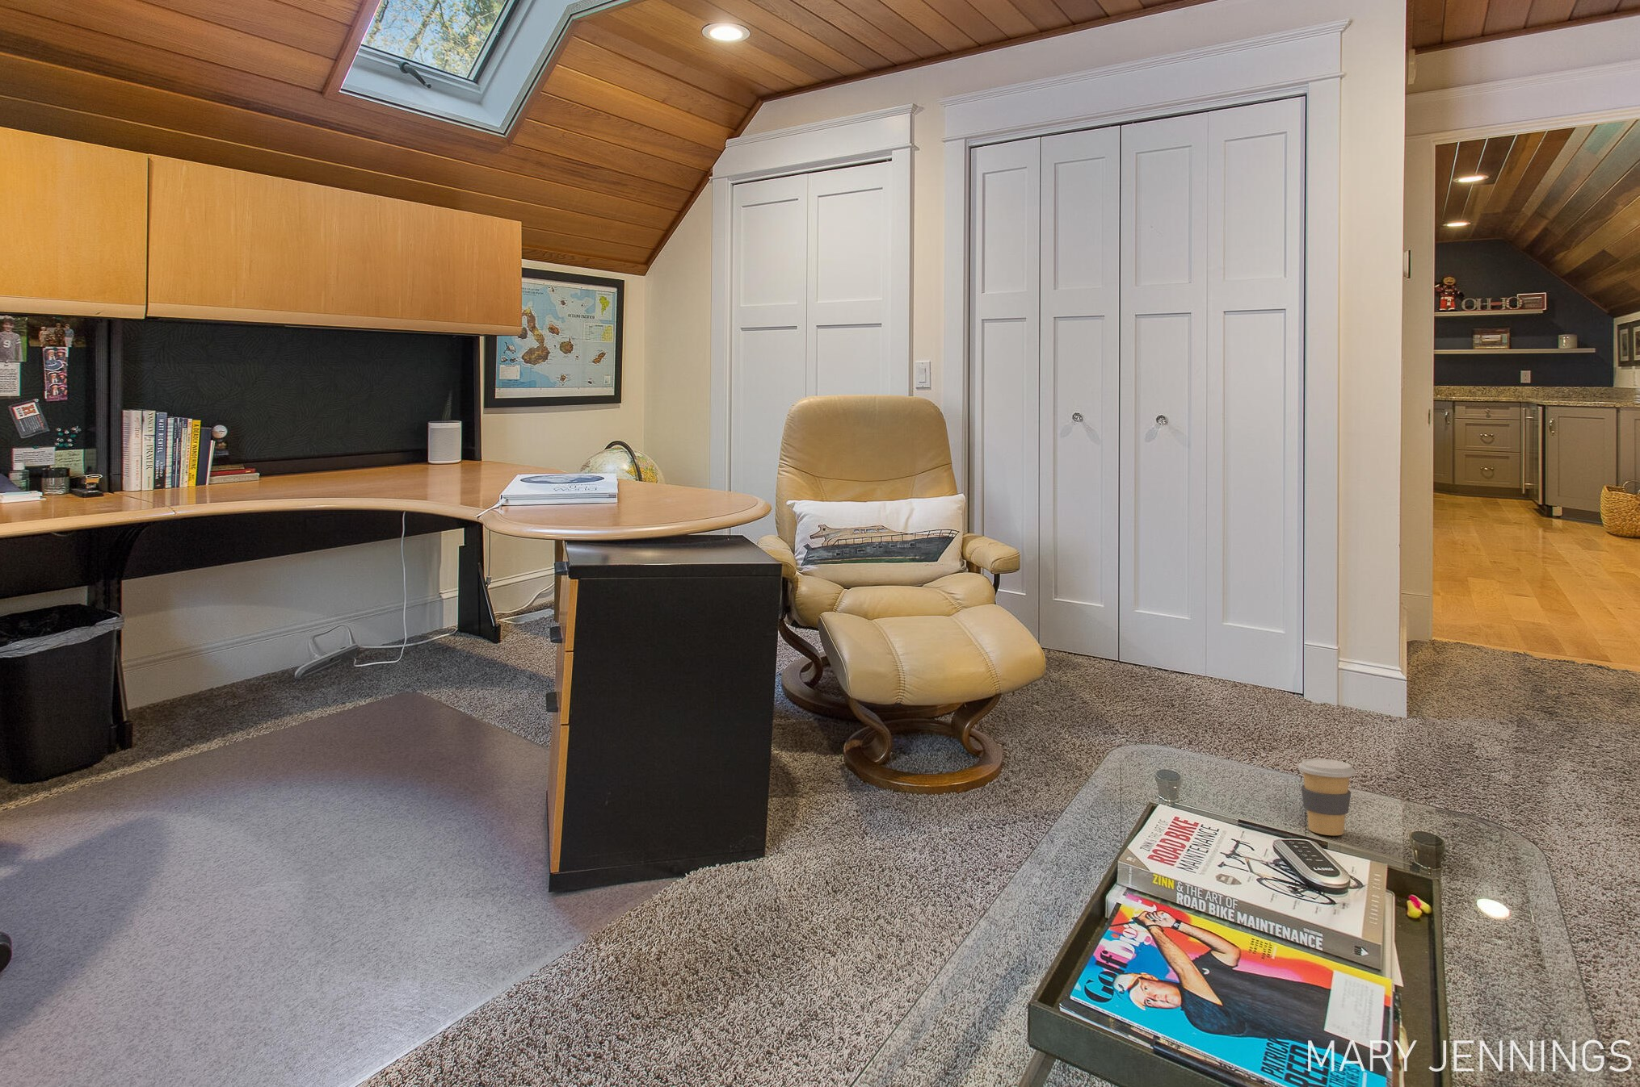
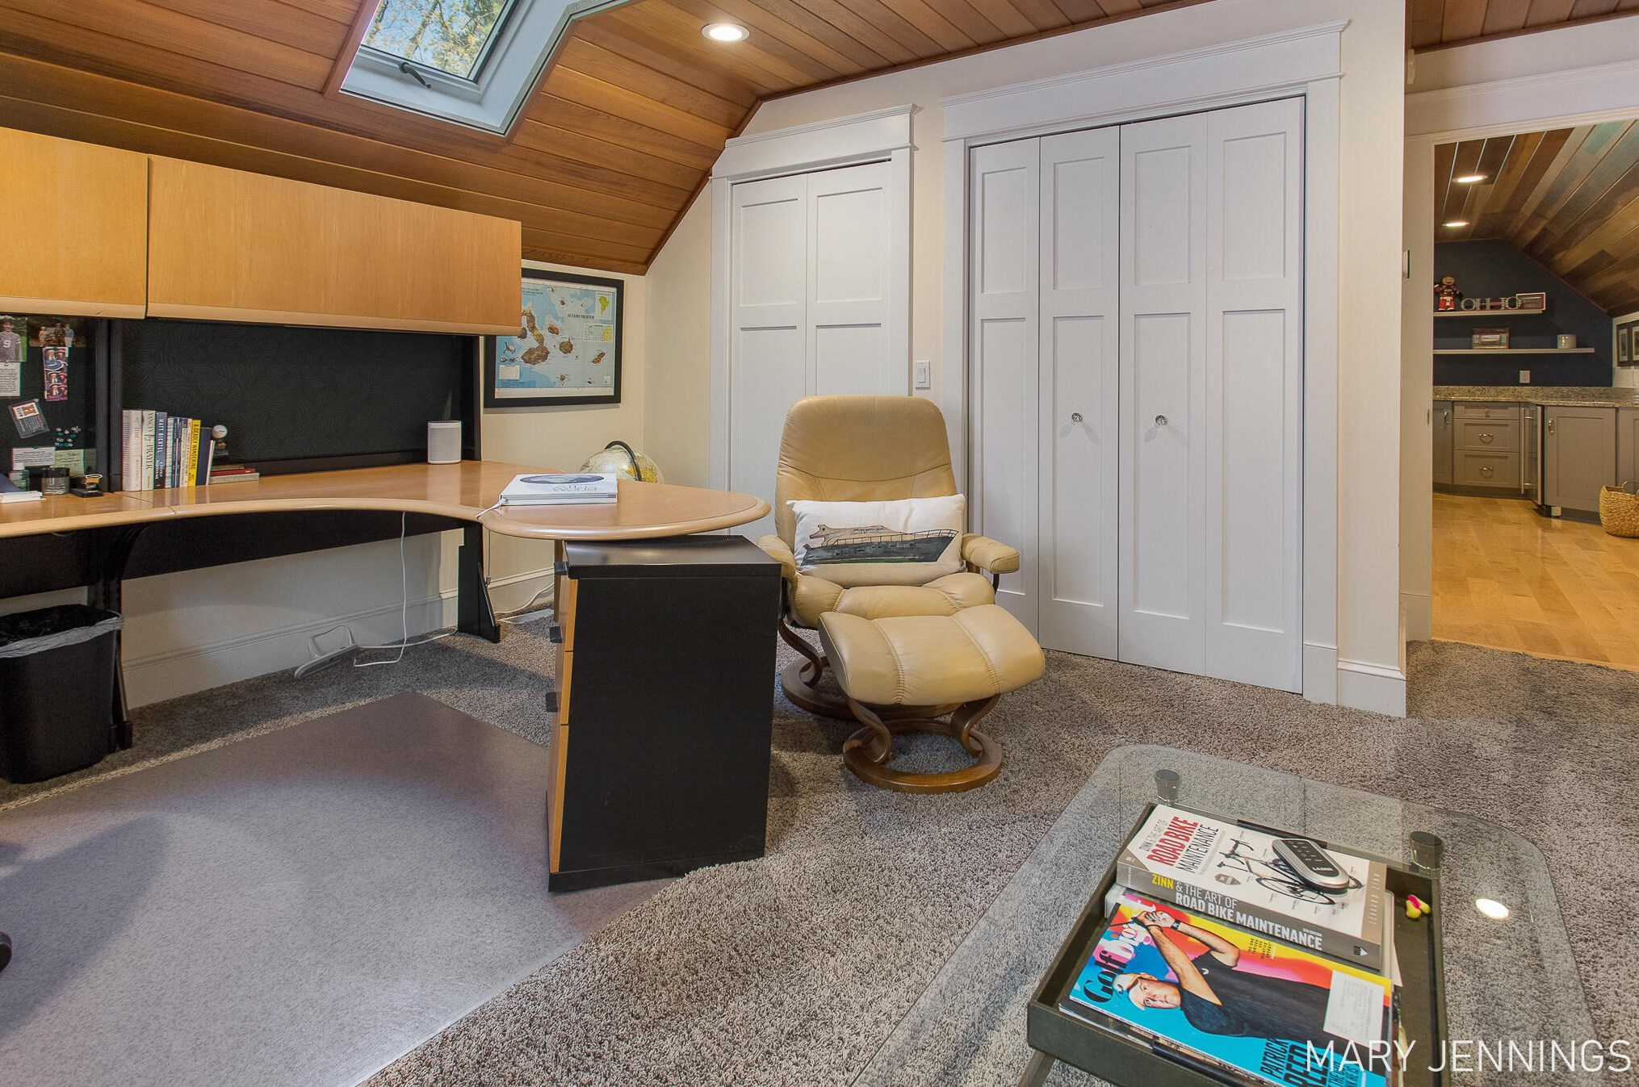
- coffee cup (1326, 797)
